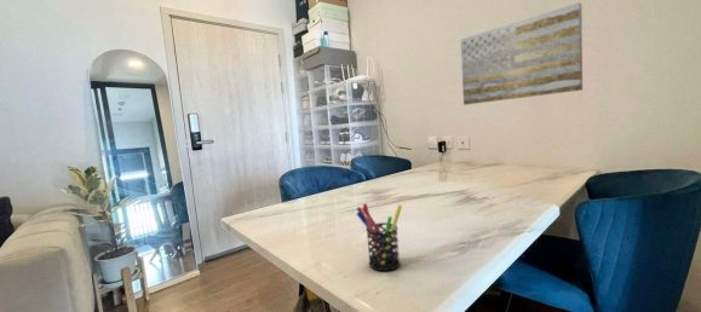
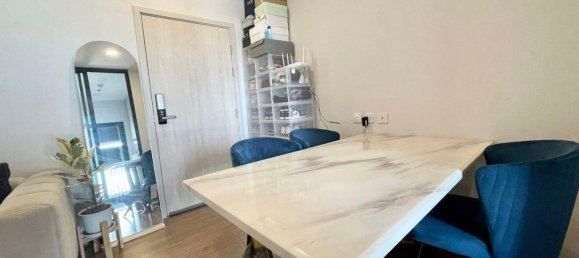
- pen holder (381, 233)
- wall art (513, 60)
